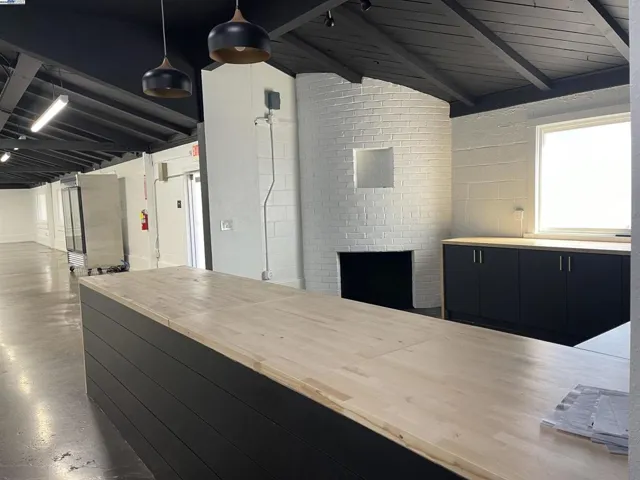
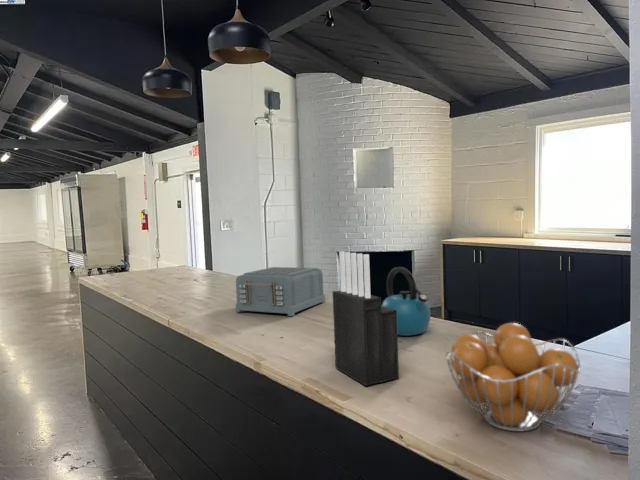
+ knife block (367, 312)
+ fruit basket (510, 374)
+ kettle (406, 300)
+ toaster (278, 289)
